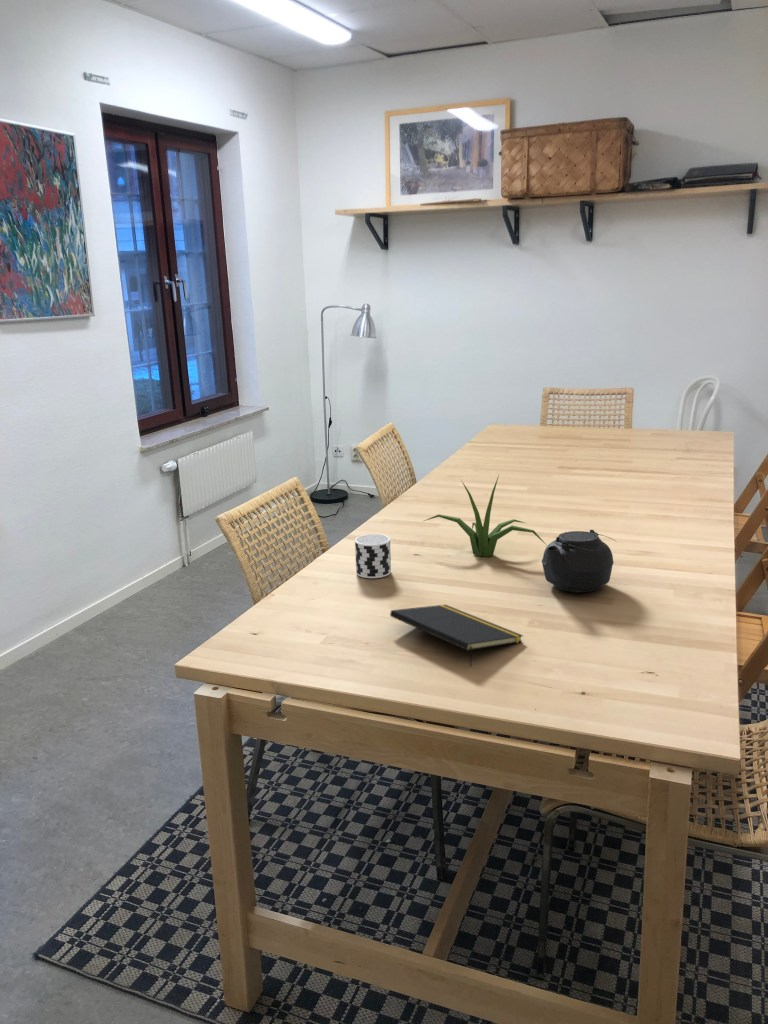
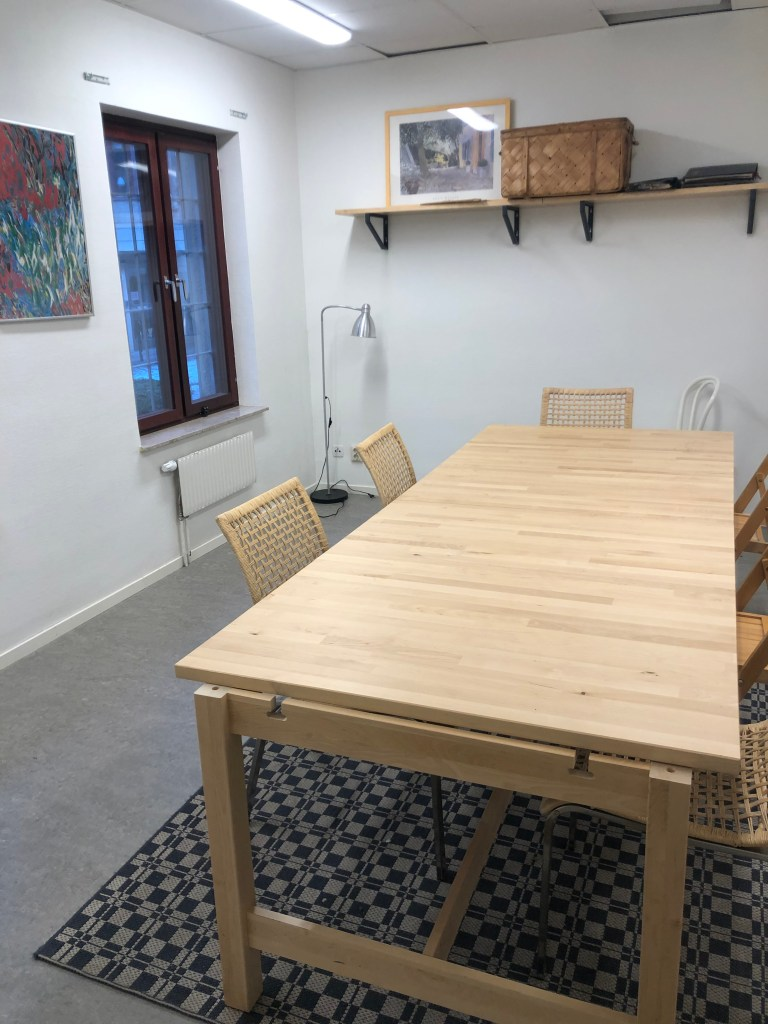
- plant (486, 511)
- cup (374, 554)
- teapot (573, 563)
- notepad (455, 625)
